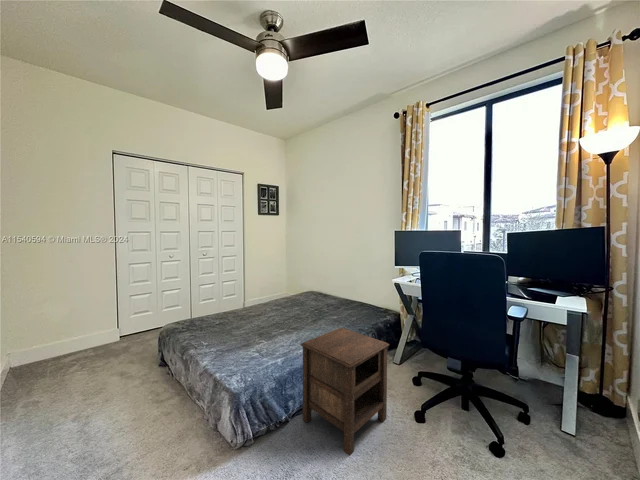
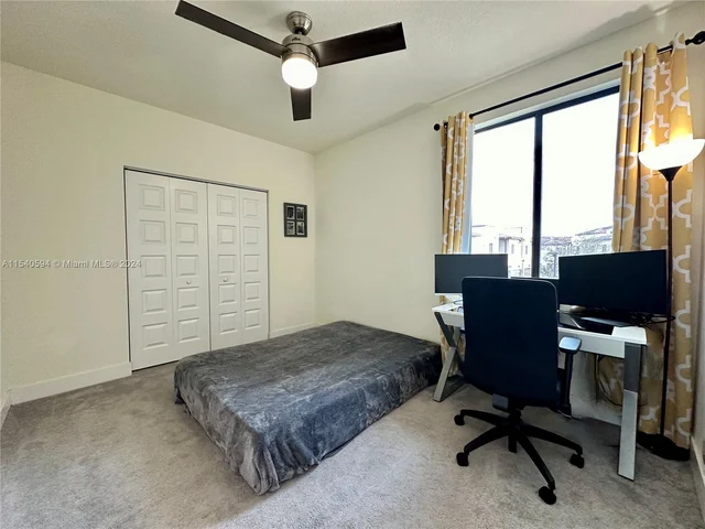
- nightstand (344, 381)
